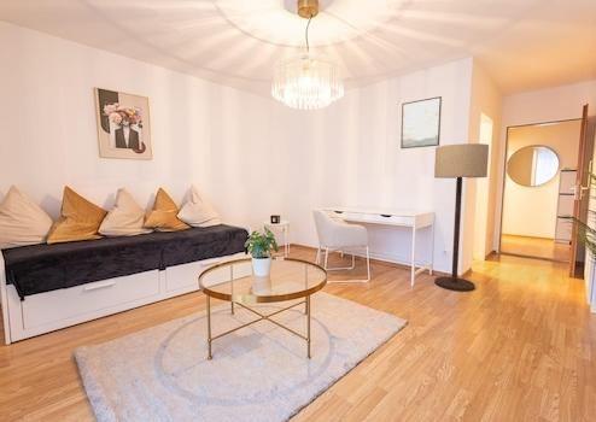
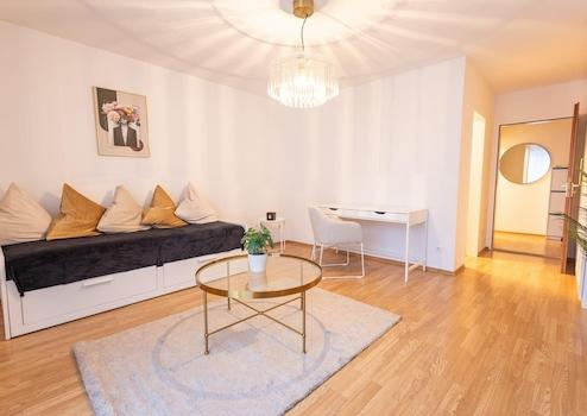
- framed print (420, 123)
- floor lamp (457, 217)
